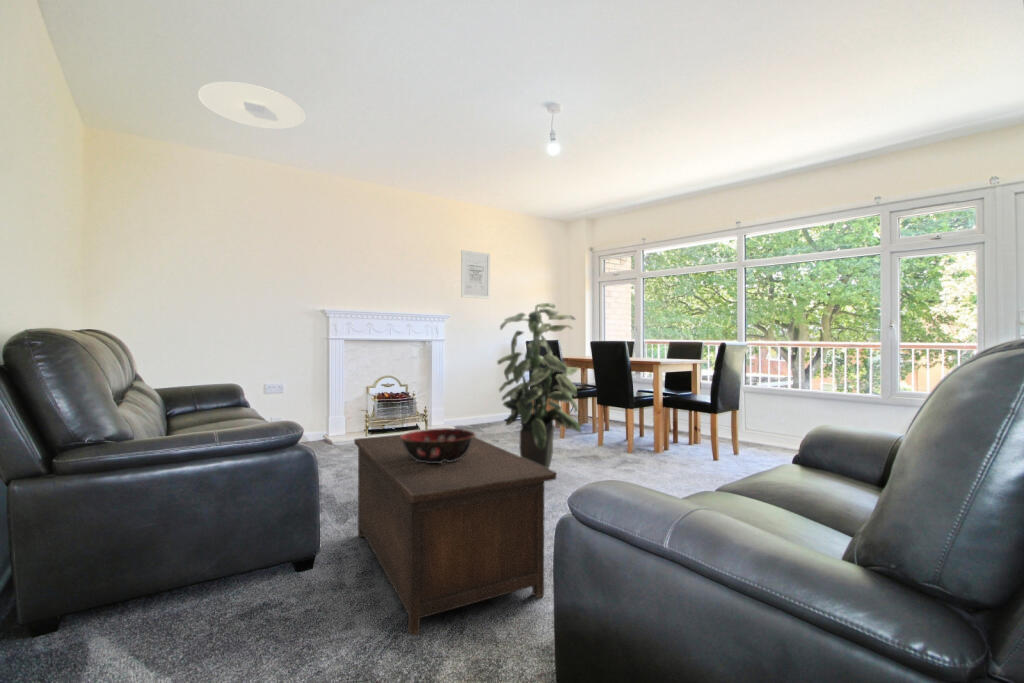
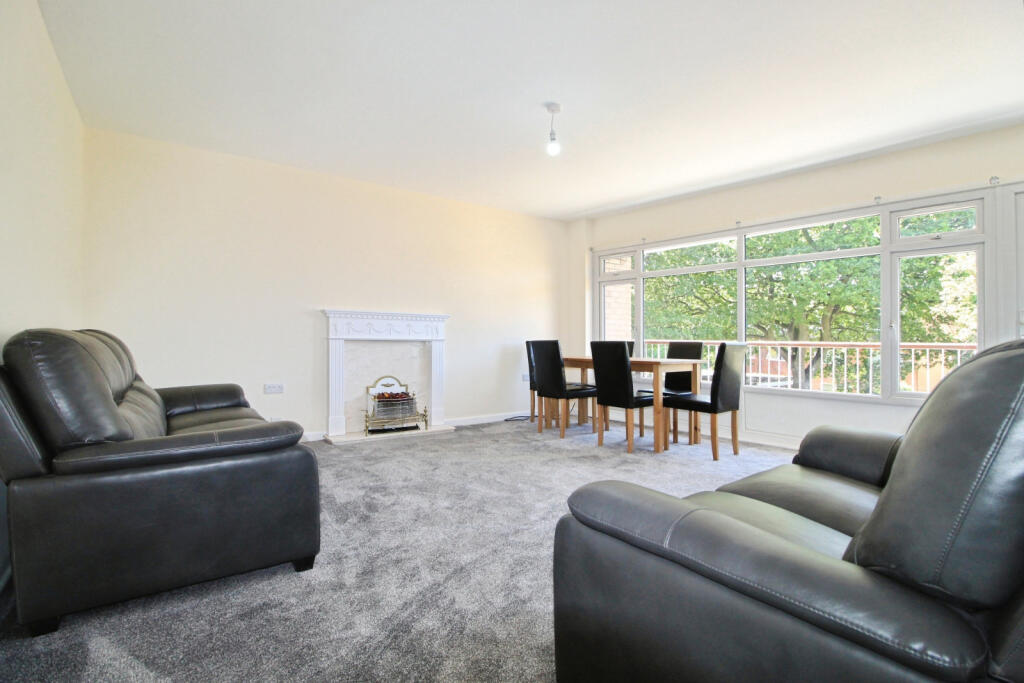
- wall art (475, 275)
- ceiling light (254, 103)
- indoor plant (540, 389)
- decorative bowl (437, 445)
- cabinet (440, 507)
